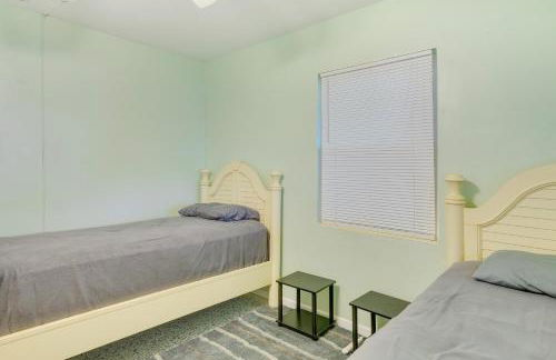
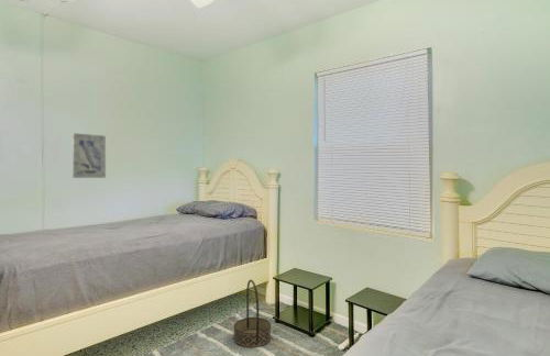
+ basket (248, 309)
+ wall art (89, 156)
